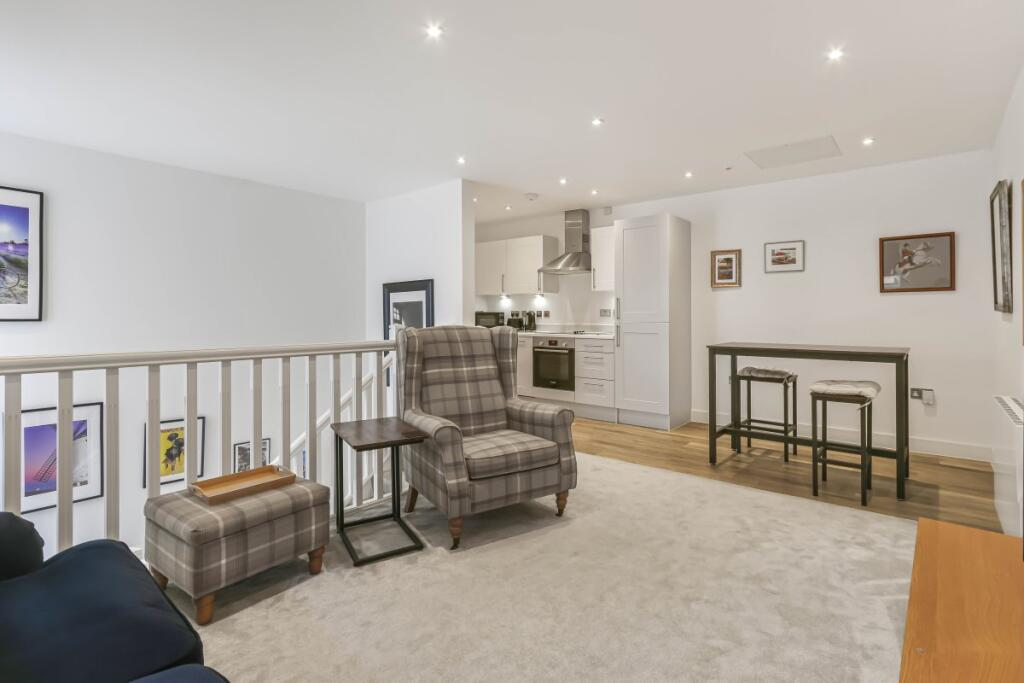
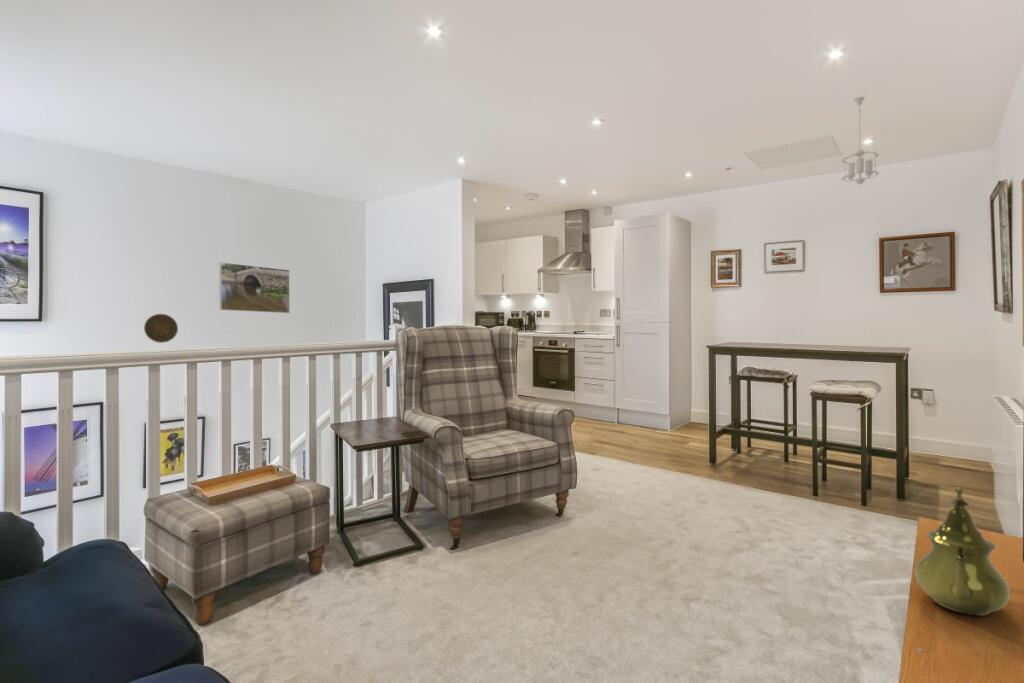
+ pendant light (859, 141)
+ decorative plate (161, 328)
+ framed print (256, 289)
+ teapot (959, 544)
